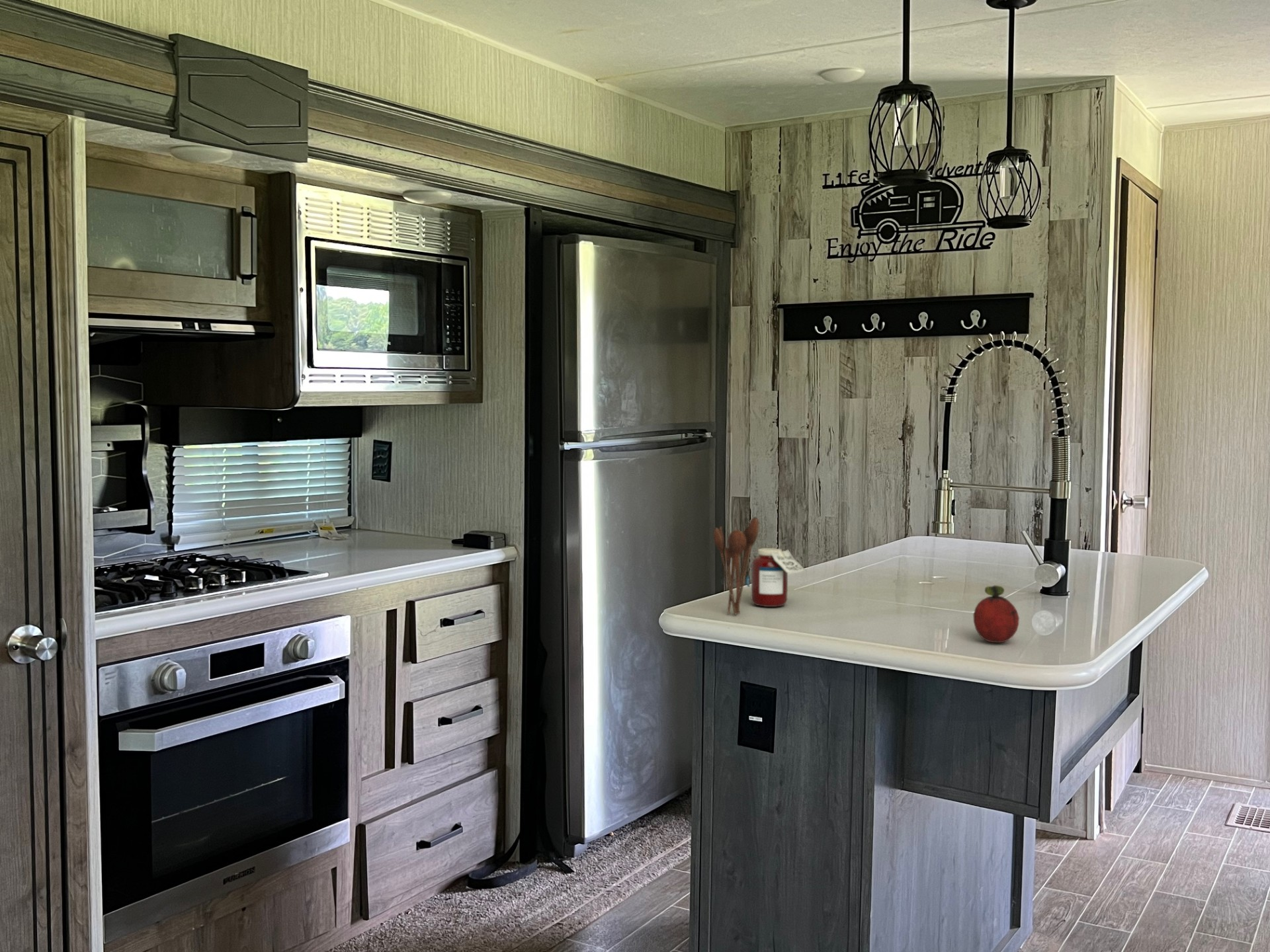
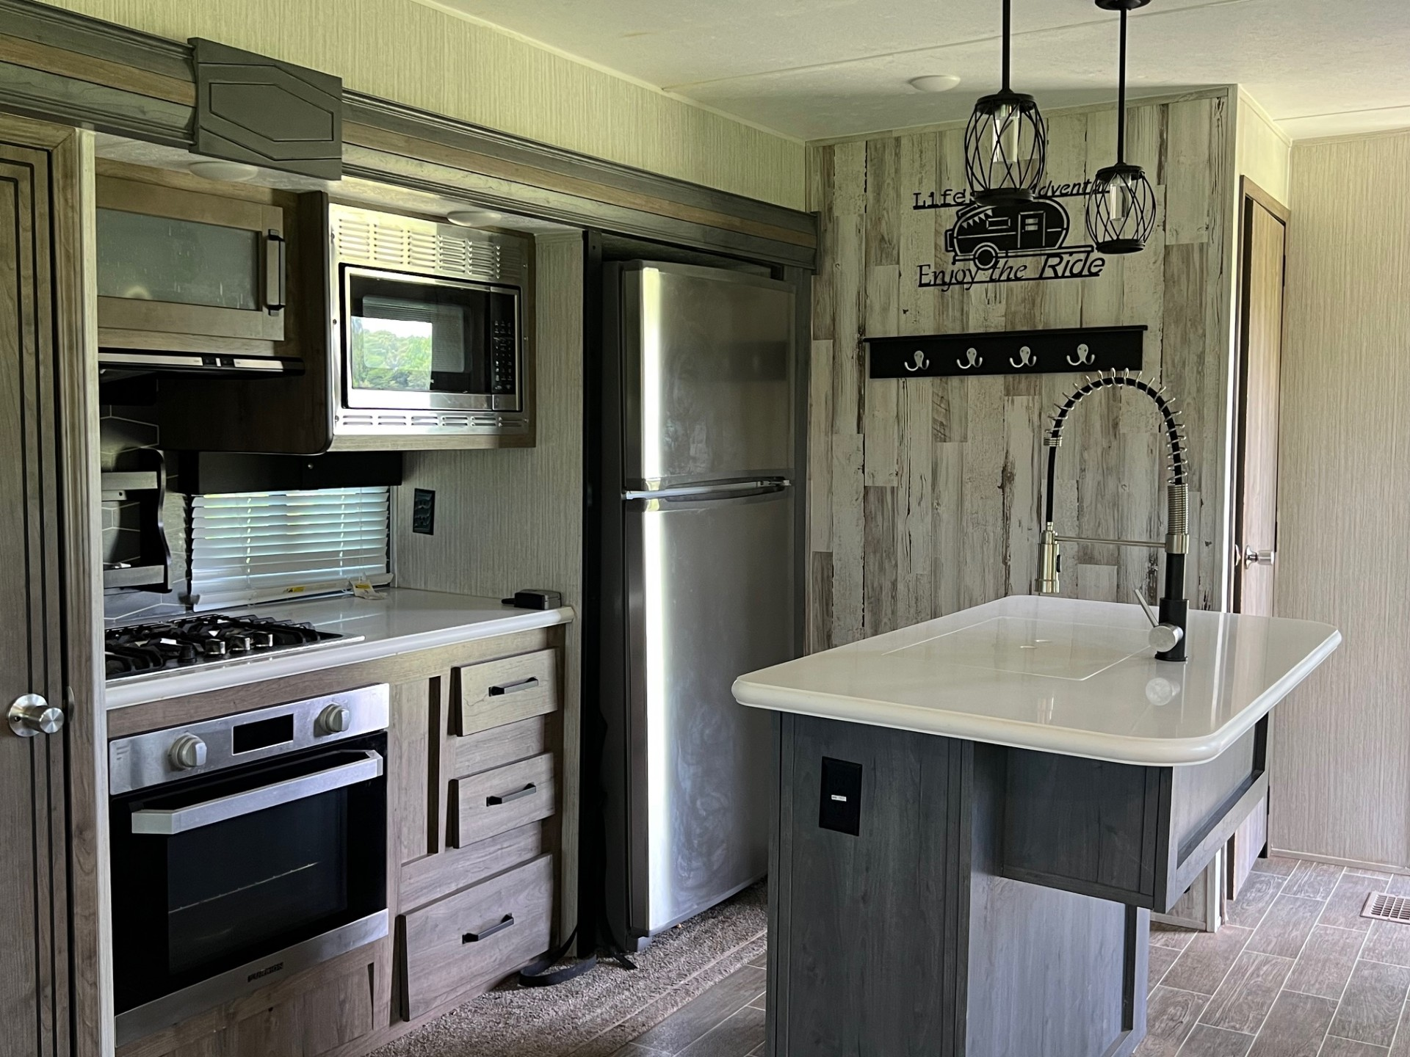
- utensil holder (738, 566)
- jar (776, 577)
- fruit (995, 614)
